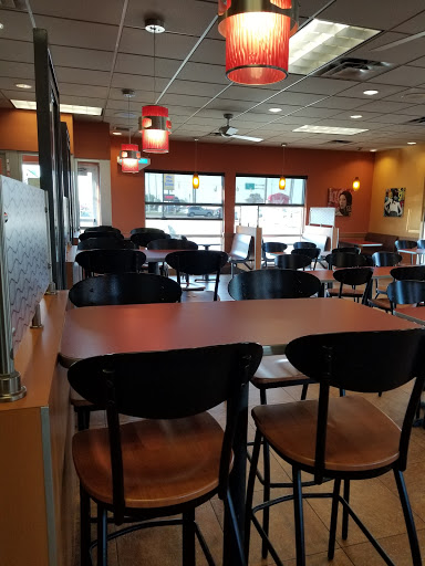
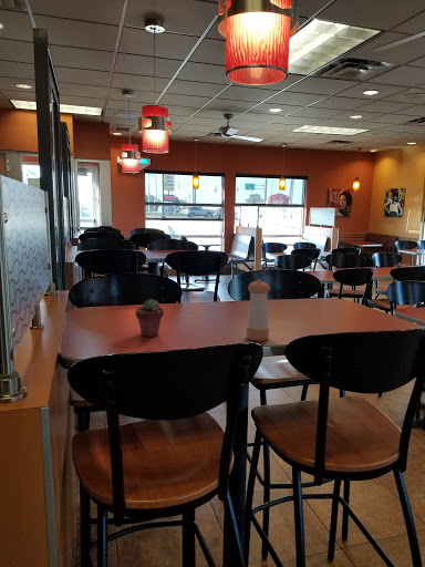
+ potted succulent (149, 316)
+ pepper shaker (258, 309)
